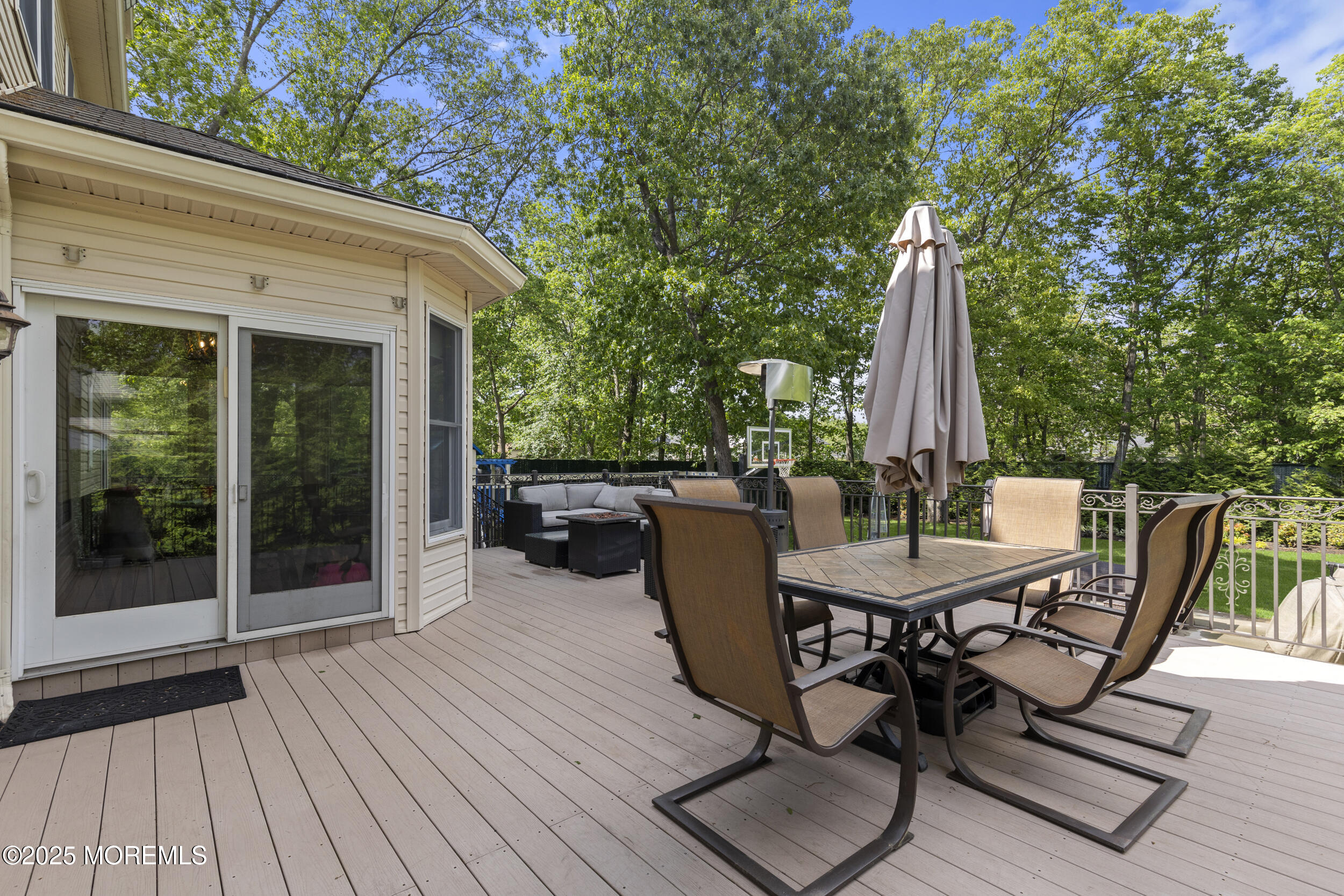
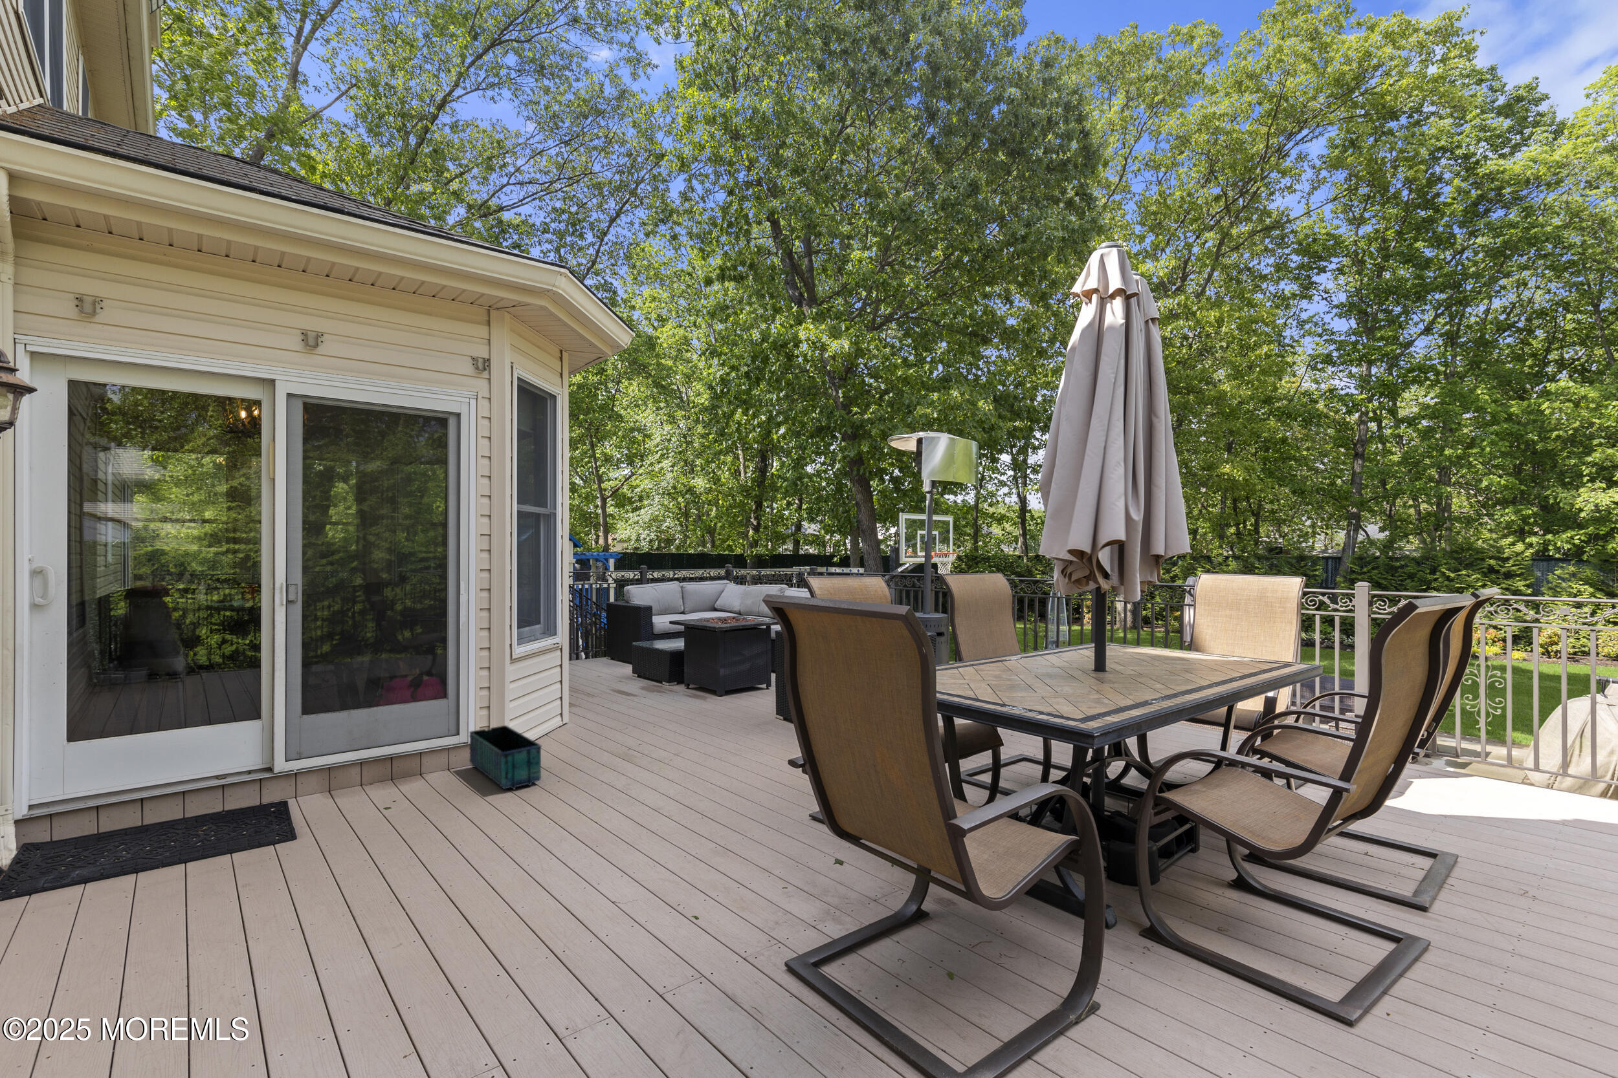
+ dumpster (504, 757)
